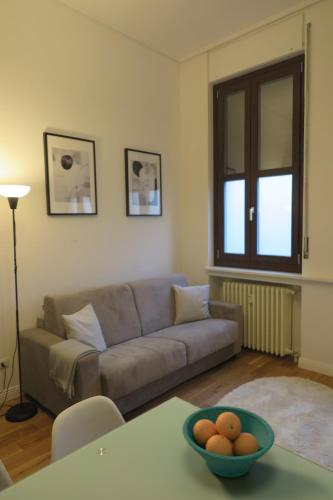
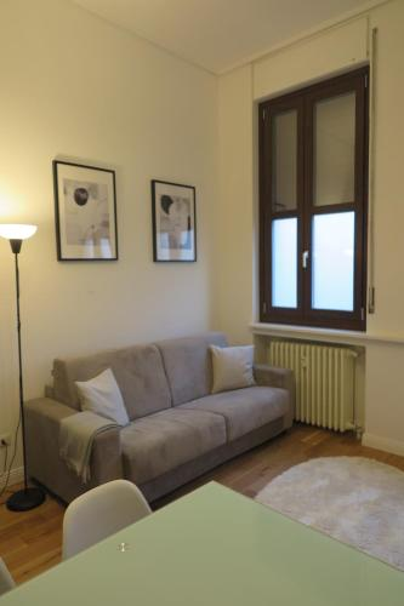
- fruit bowl (227, 438)
